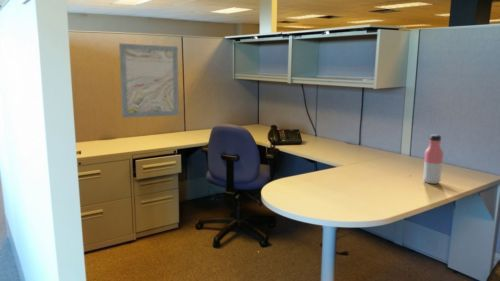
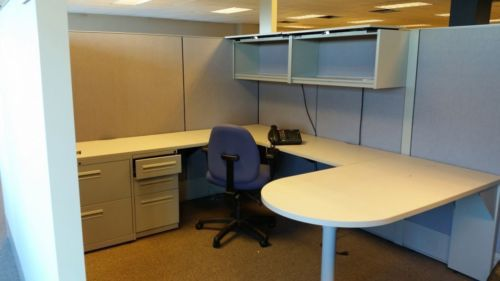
- wall art (150, 81)
- water bottle (433, 158)
